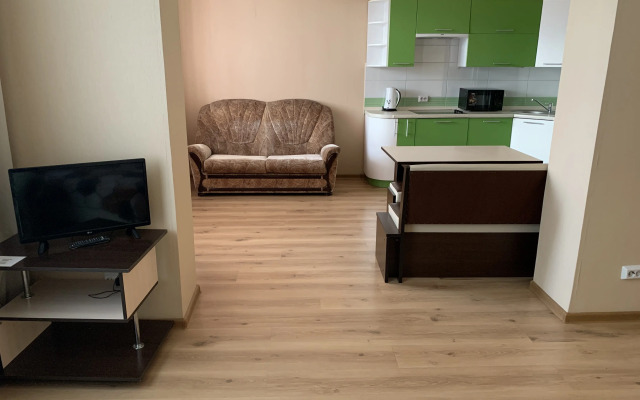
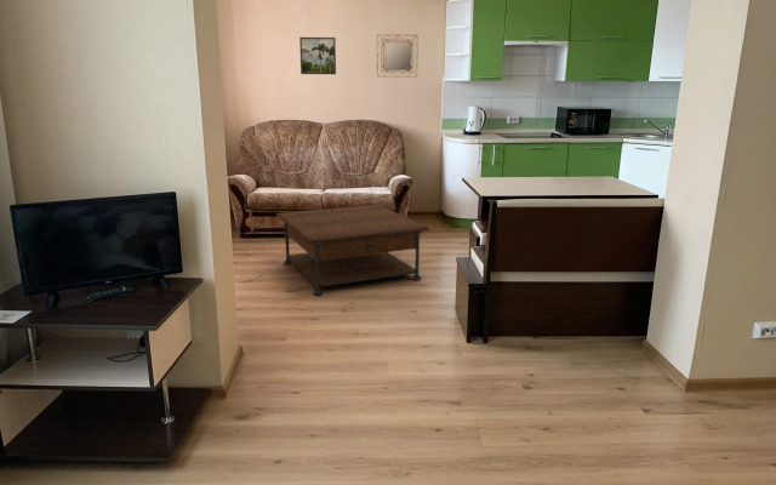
+ home mirror (396, 56)
+ coffee table (349, 245)
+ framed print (318, 56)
